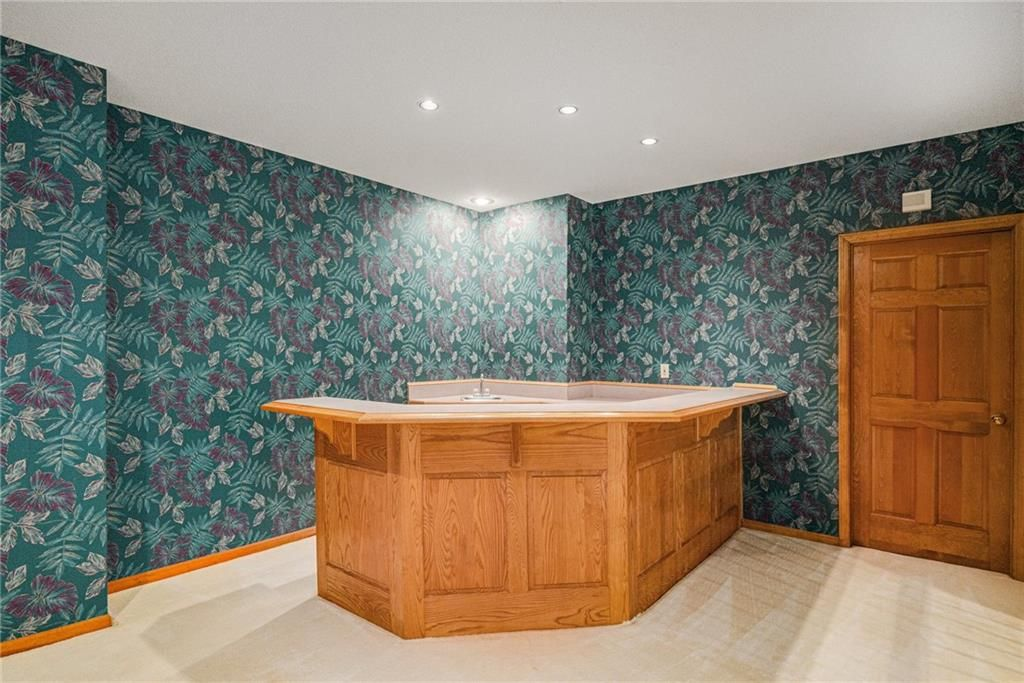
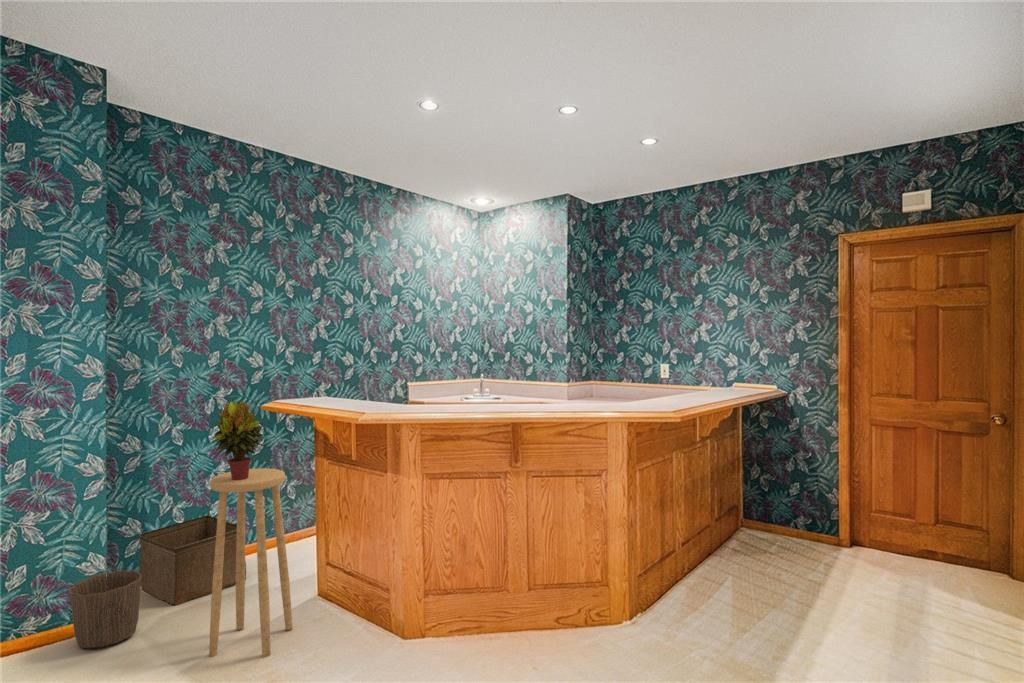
+ waste basket (107, 609)
+ potted plant (237, 438)
+ storage bin (192, 557)
+ stool (244, 558)
